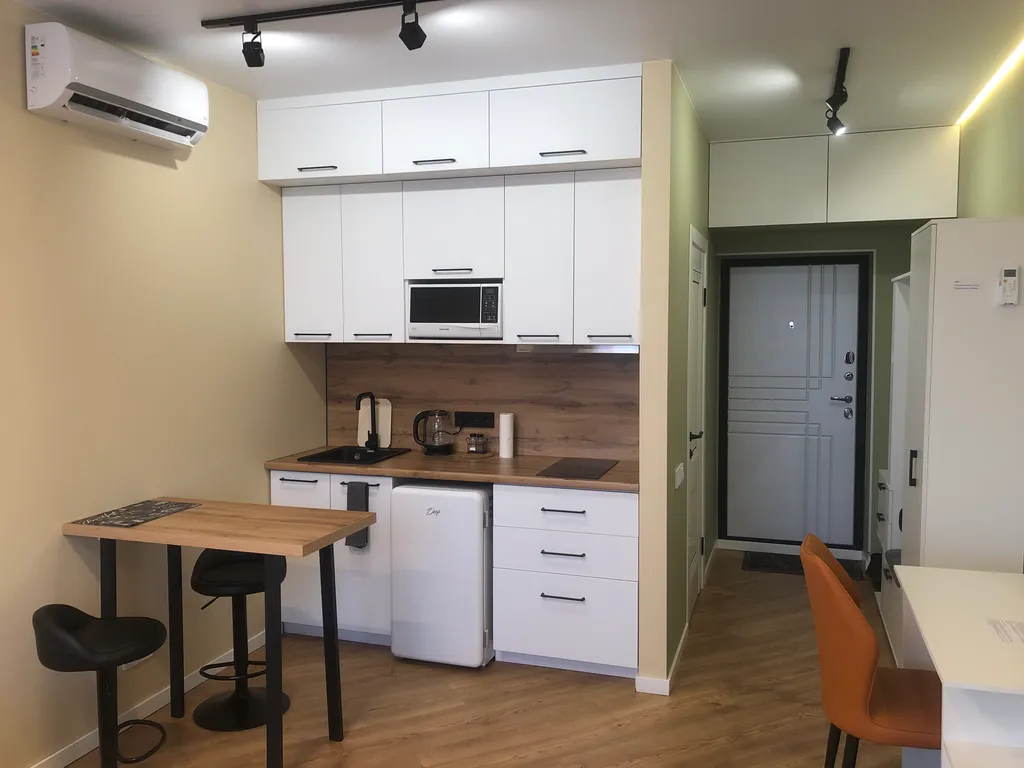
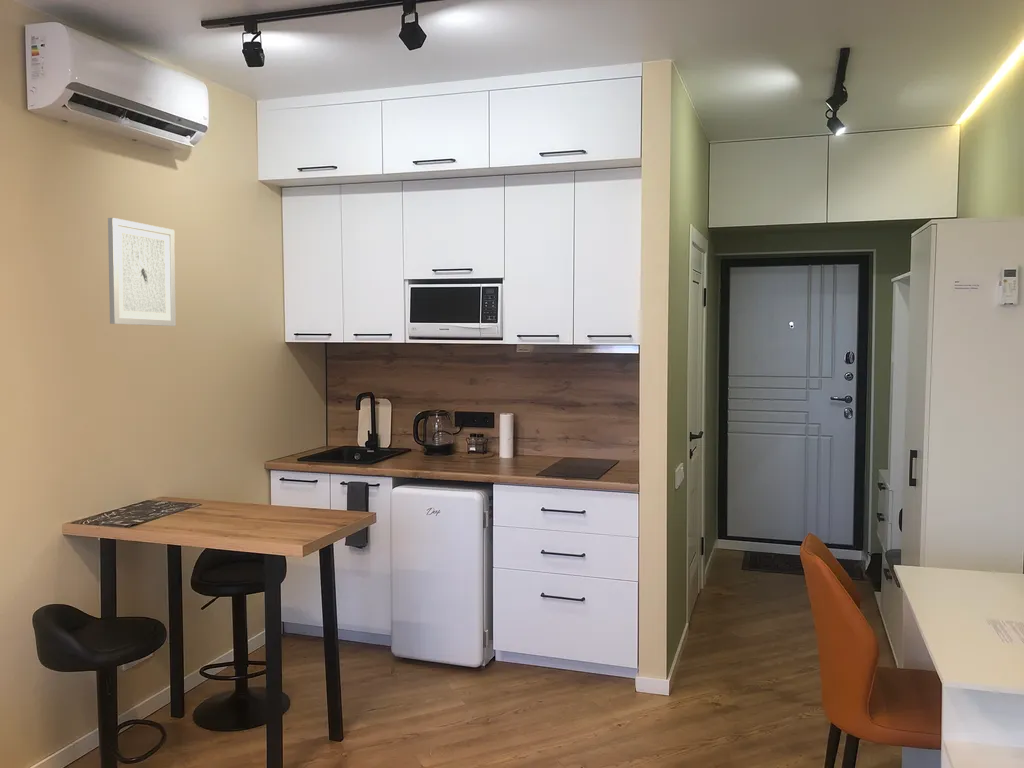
+ wall art (143, 274)
